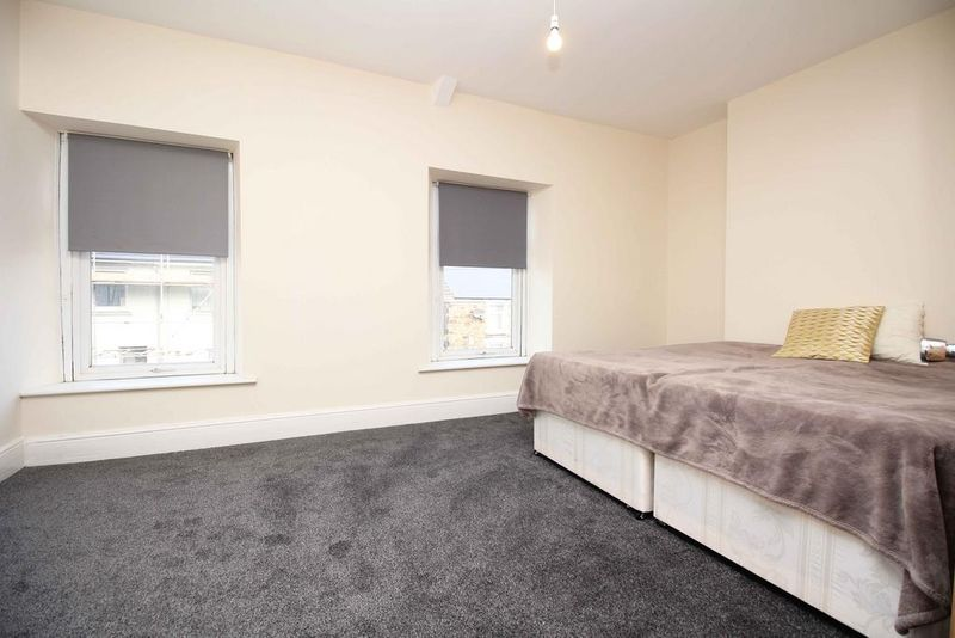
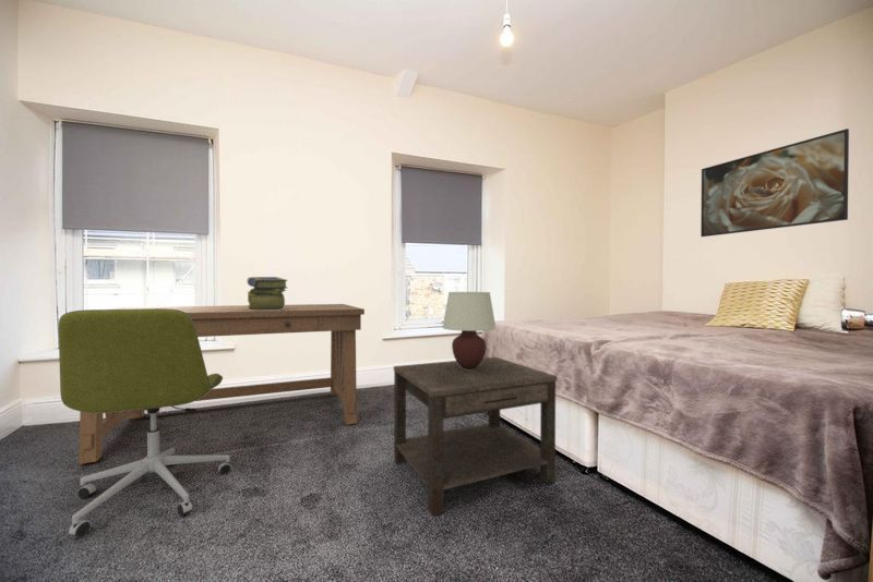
+ side table (473, 426)
+ stack of books (267, 292)
+ table lamp (468, 329)
+ desk (241, 386)
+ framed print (764, 191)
+ office chair (153, 400)
